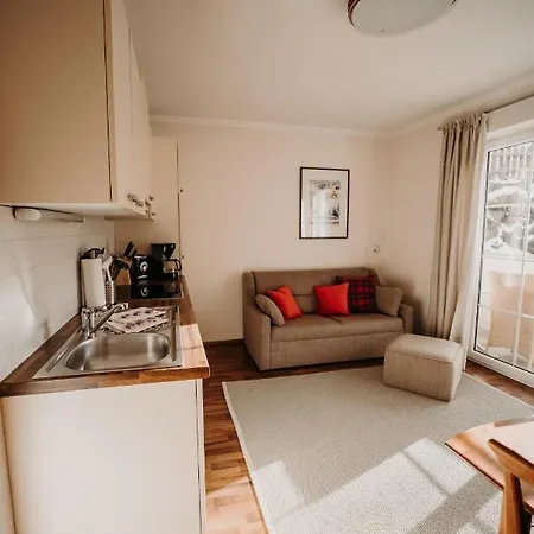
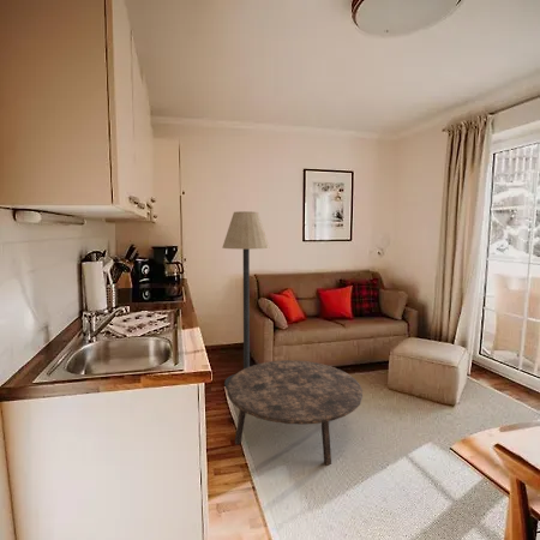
+ floor lamp (246, 300)
+ coffee table (293, 406)
